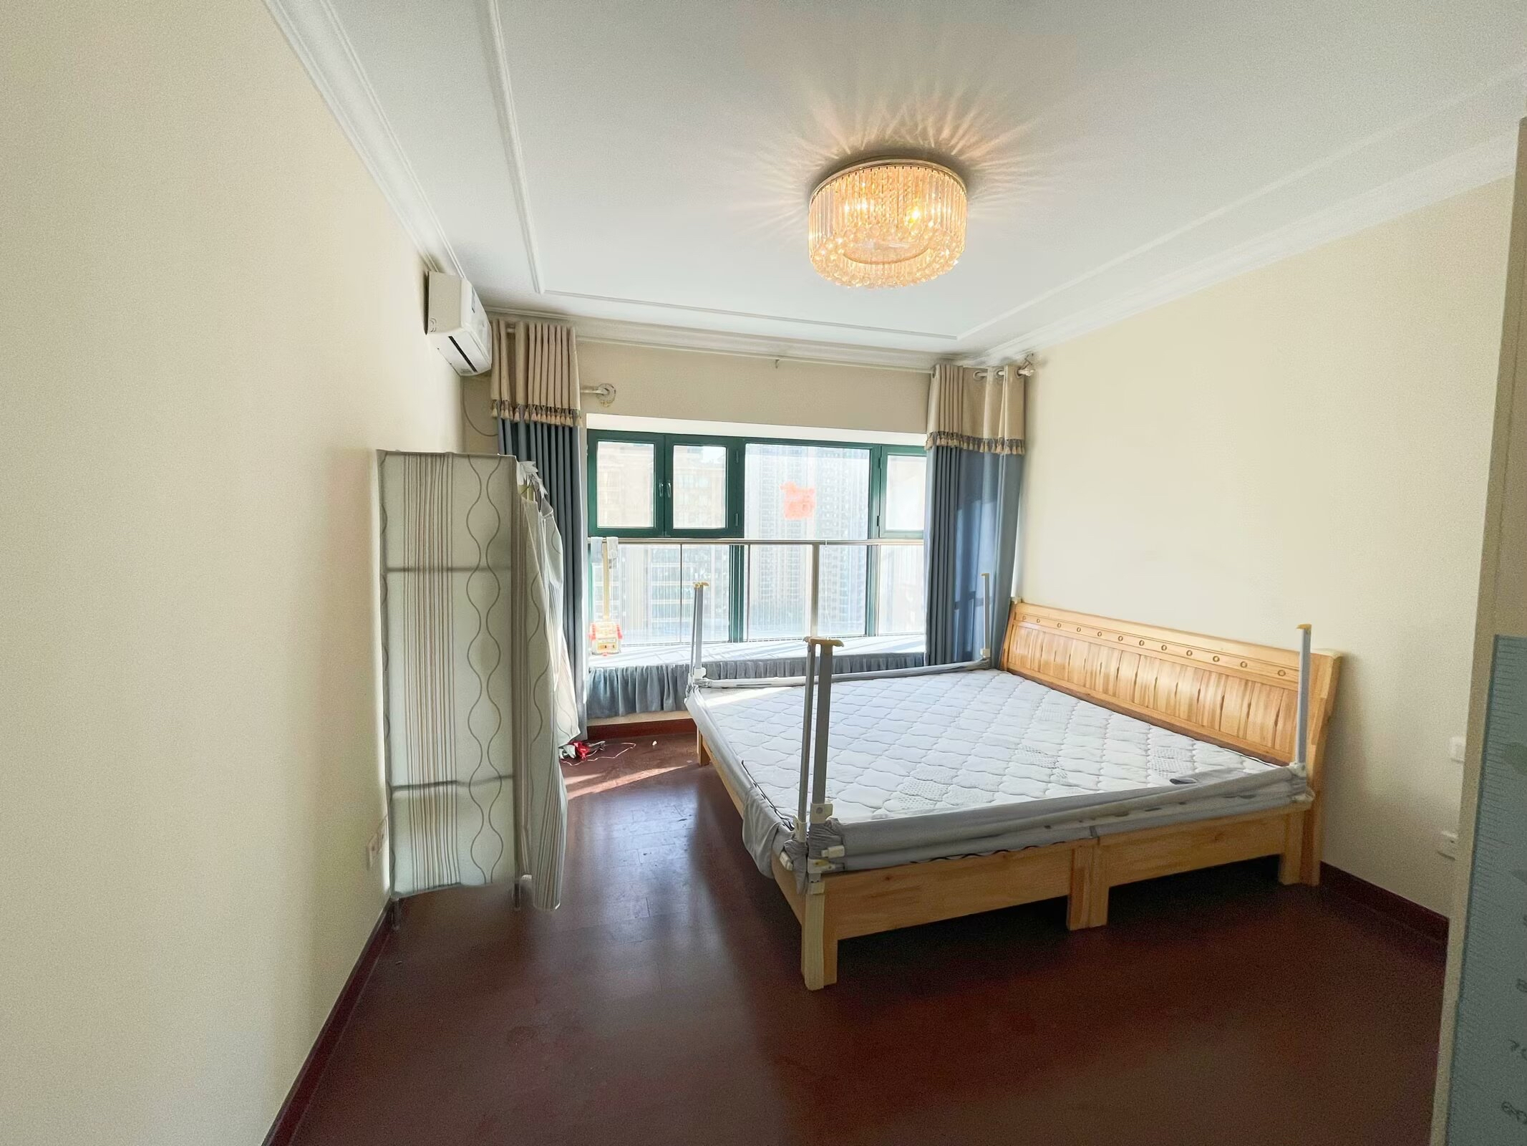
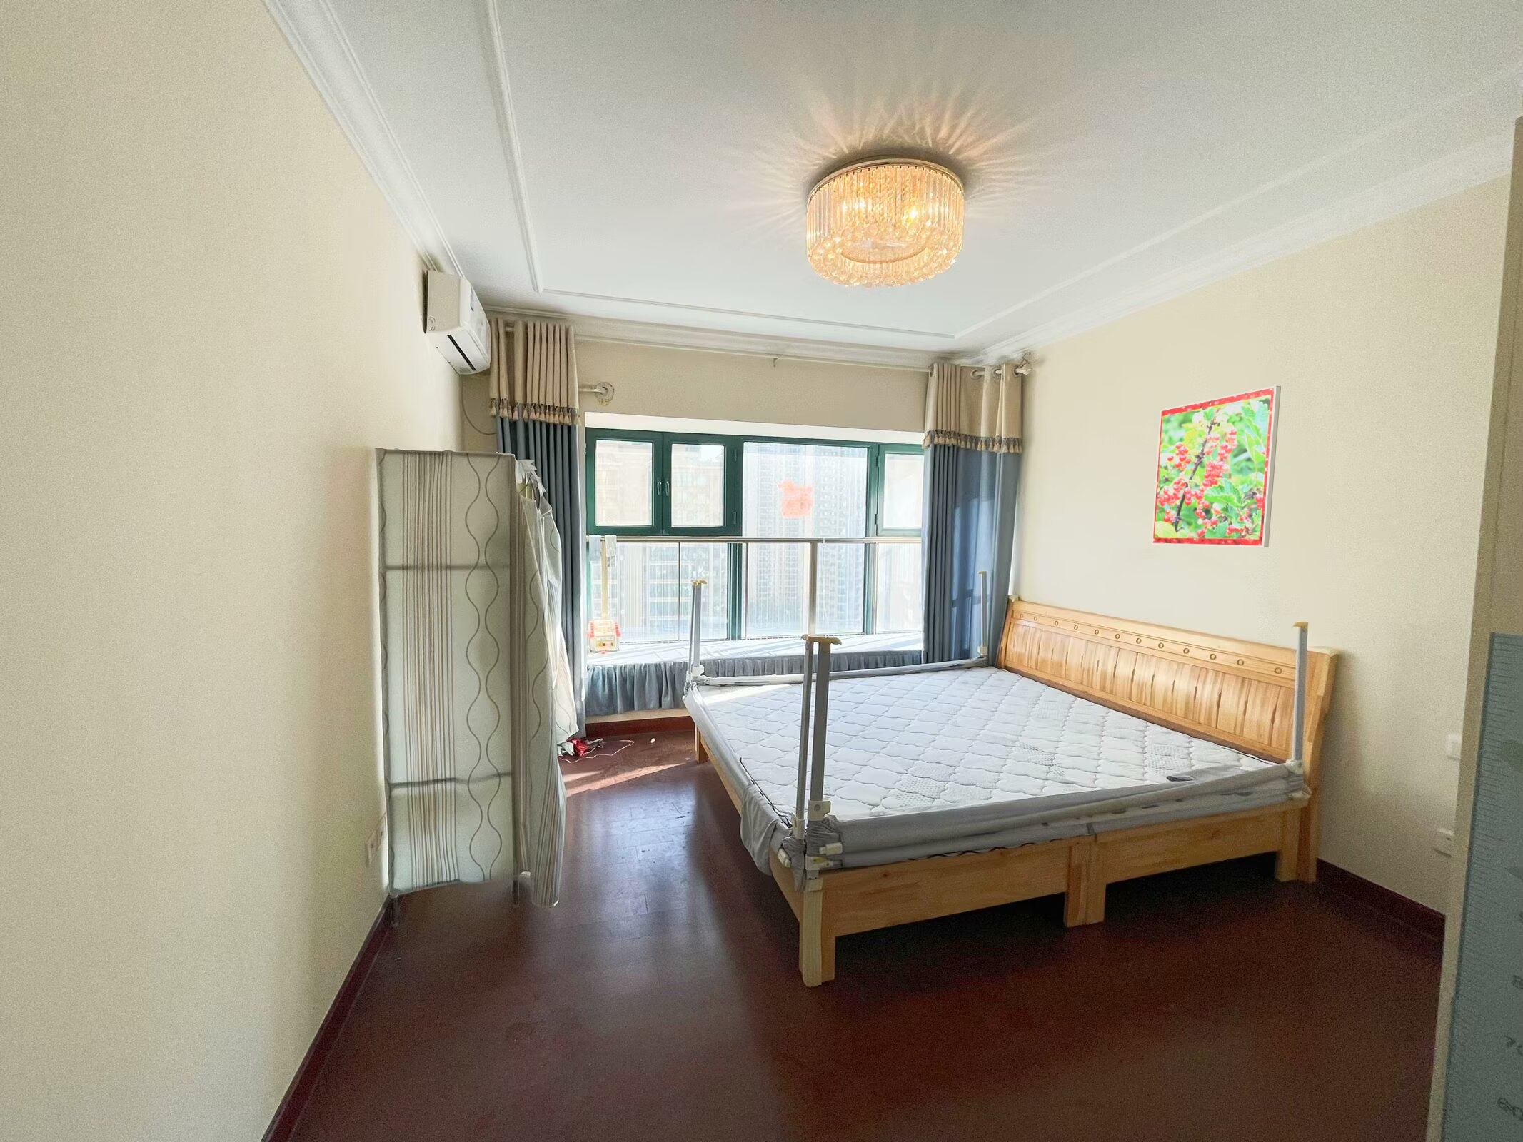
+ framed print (1210, 473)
